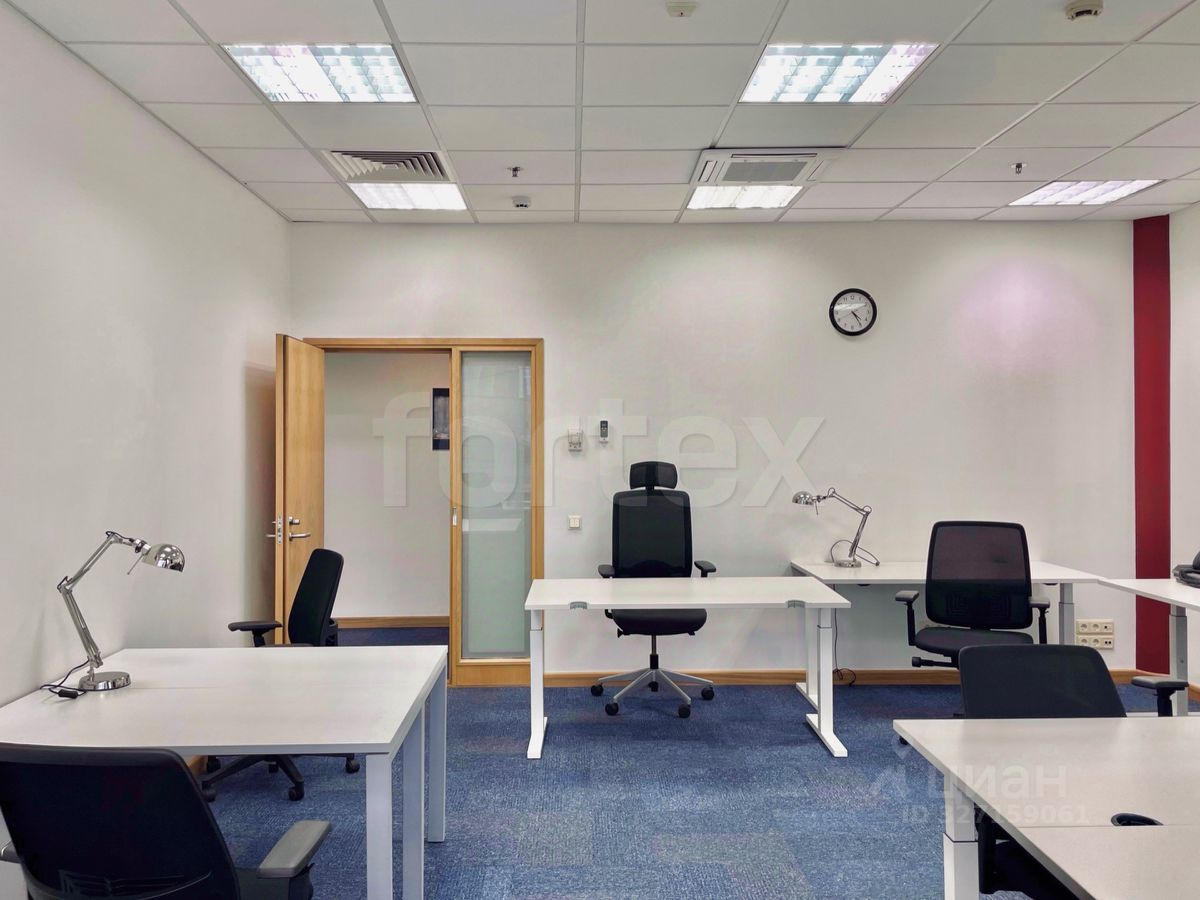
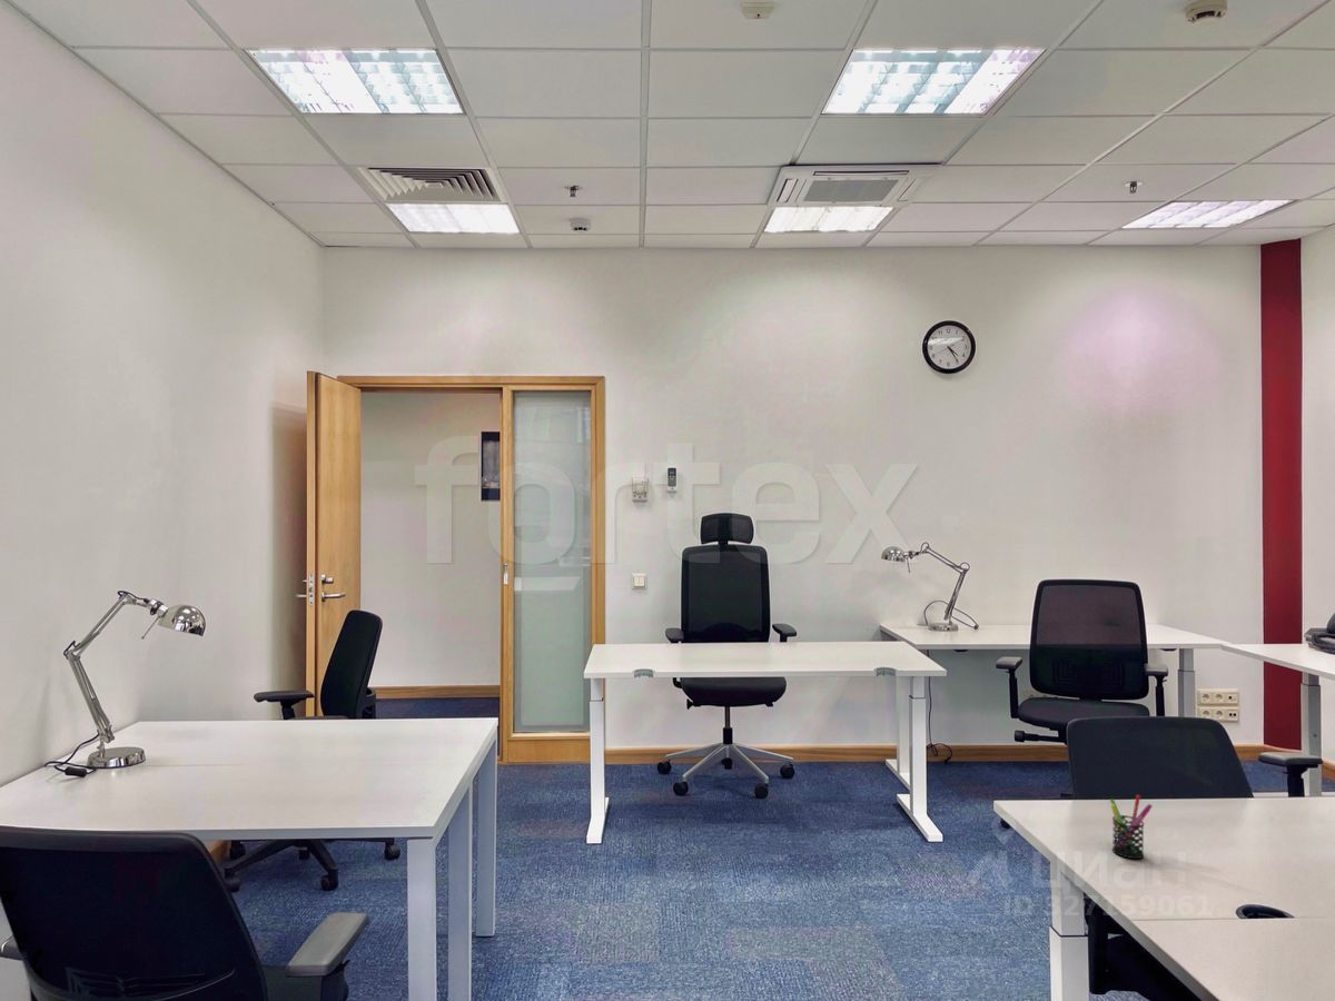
+ pen holder (1126, 823)
